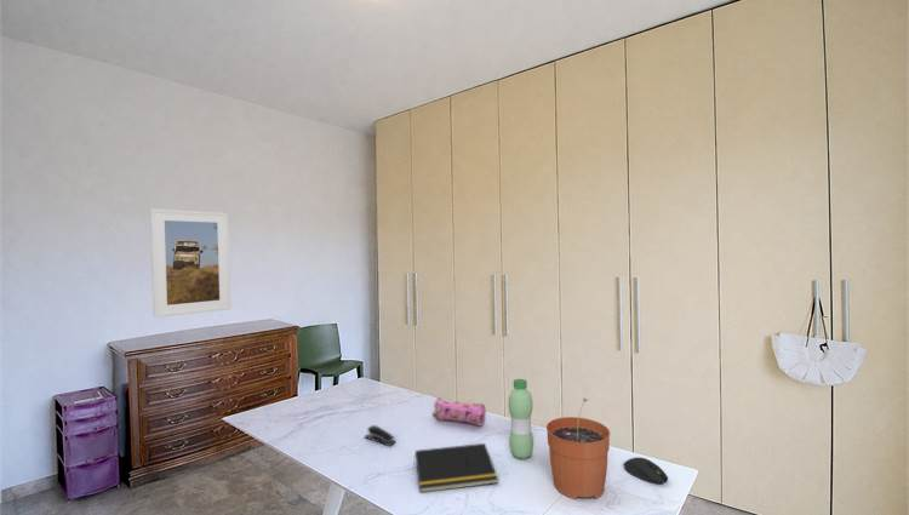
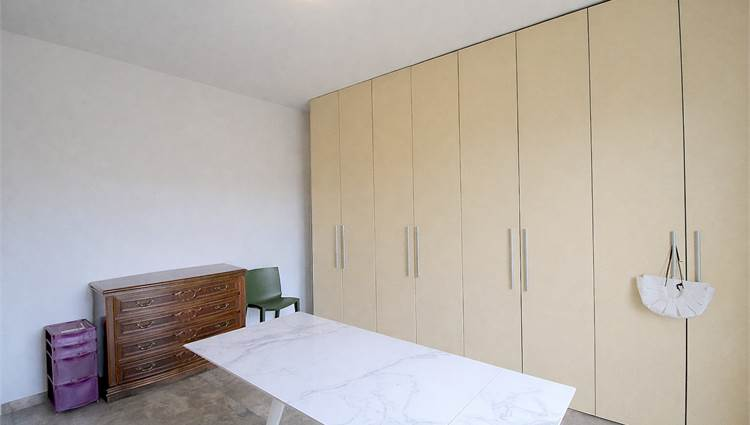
- stapler (379, 434)
- plant pot (577, 442)
- computer mouse (645, 467)
- notepad (454, 465)
- pencil case (459, 411)
- water bottle (520, 417)
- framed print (193, 262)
